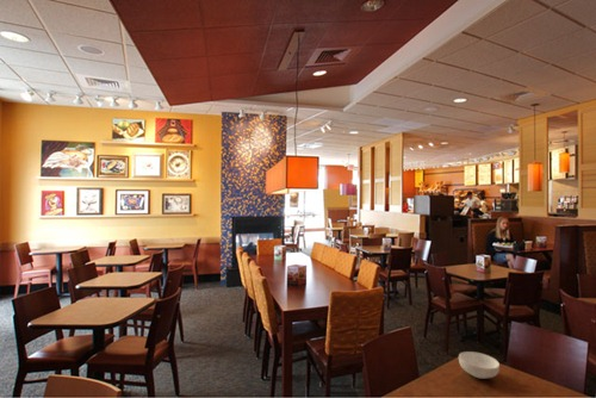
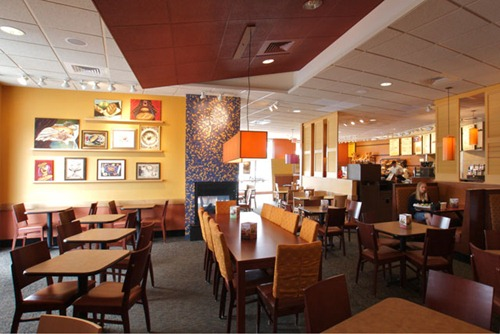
- cereal bowl (478, 366)
